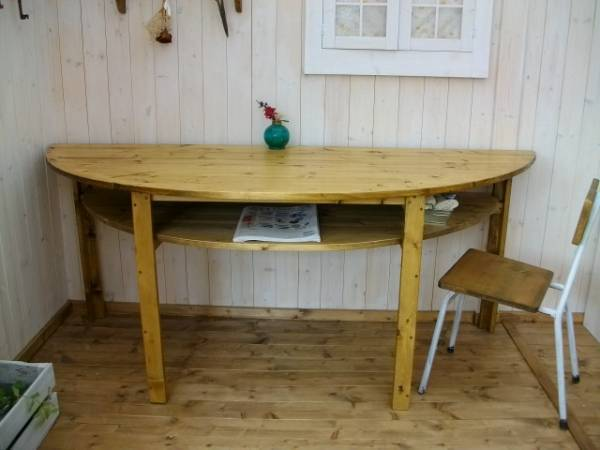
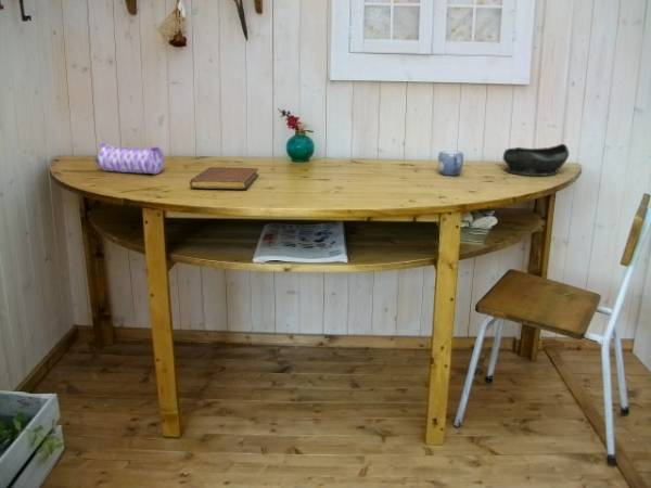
+ mug (452, 164)
+ notebook (226, 177)
+ bowl (535, 157)
+ pencil case (130, 157)
